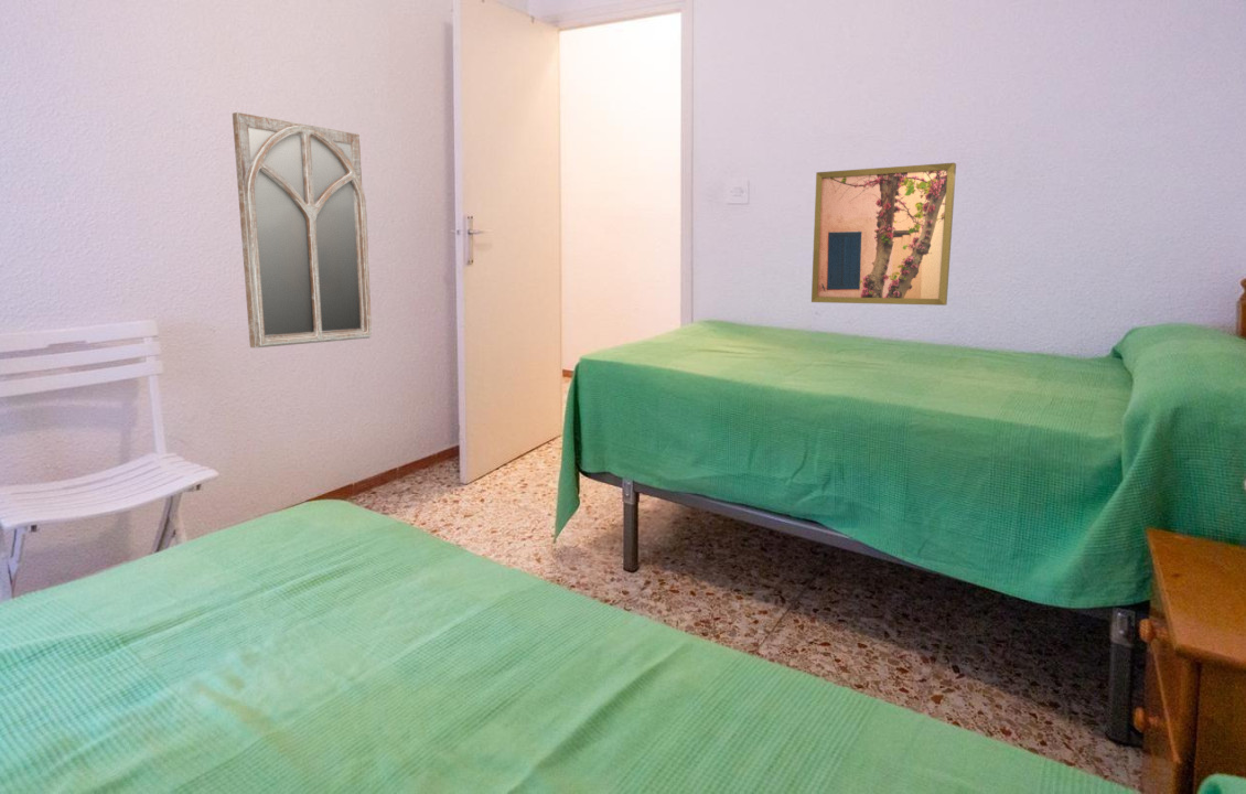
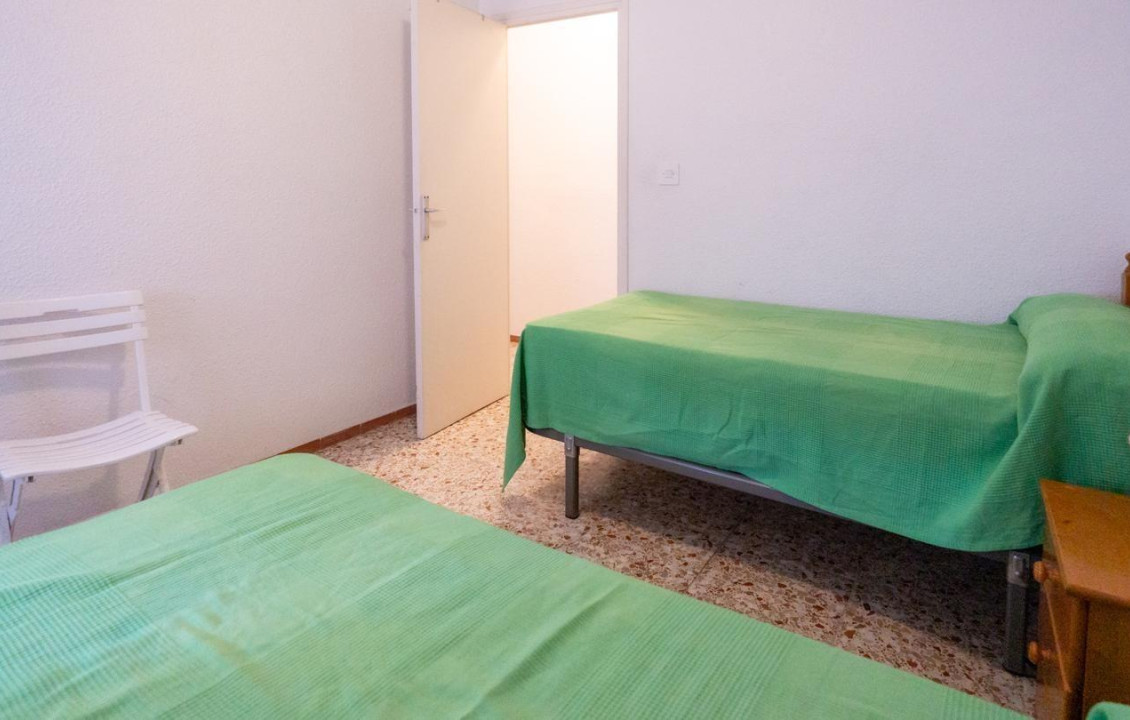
- wall art (879, 236)
- home mirror (309, 235)
